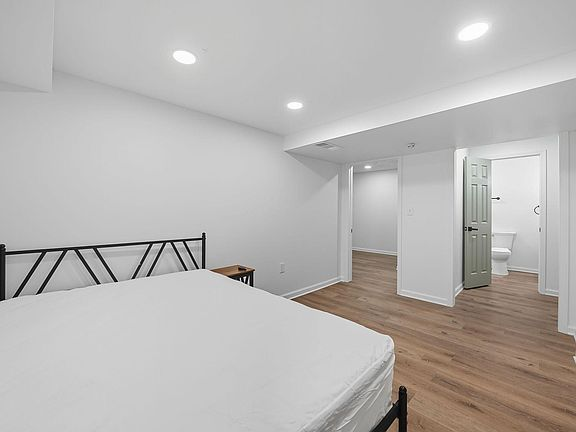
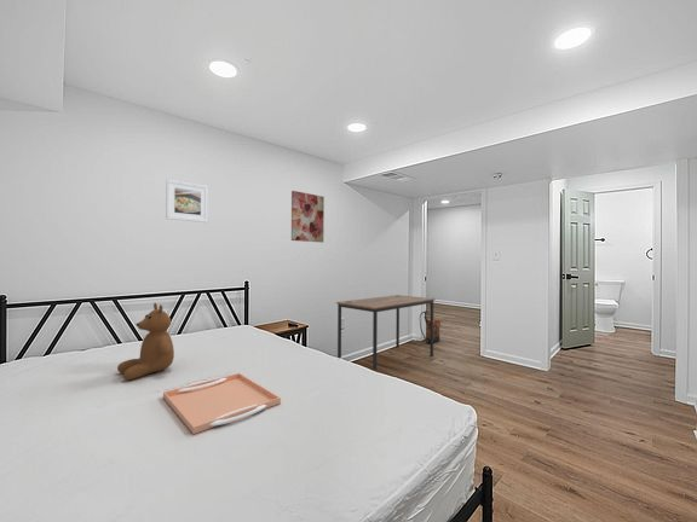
+ wall art (307, 218)
+ desk (396, 334)
+ backpack (428, 326)
+ teddy bear (146, 337)
+ serving tray (220, 396)
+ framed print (188, 201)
